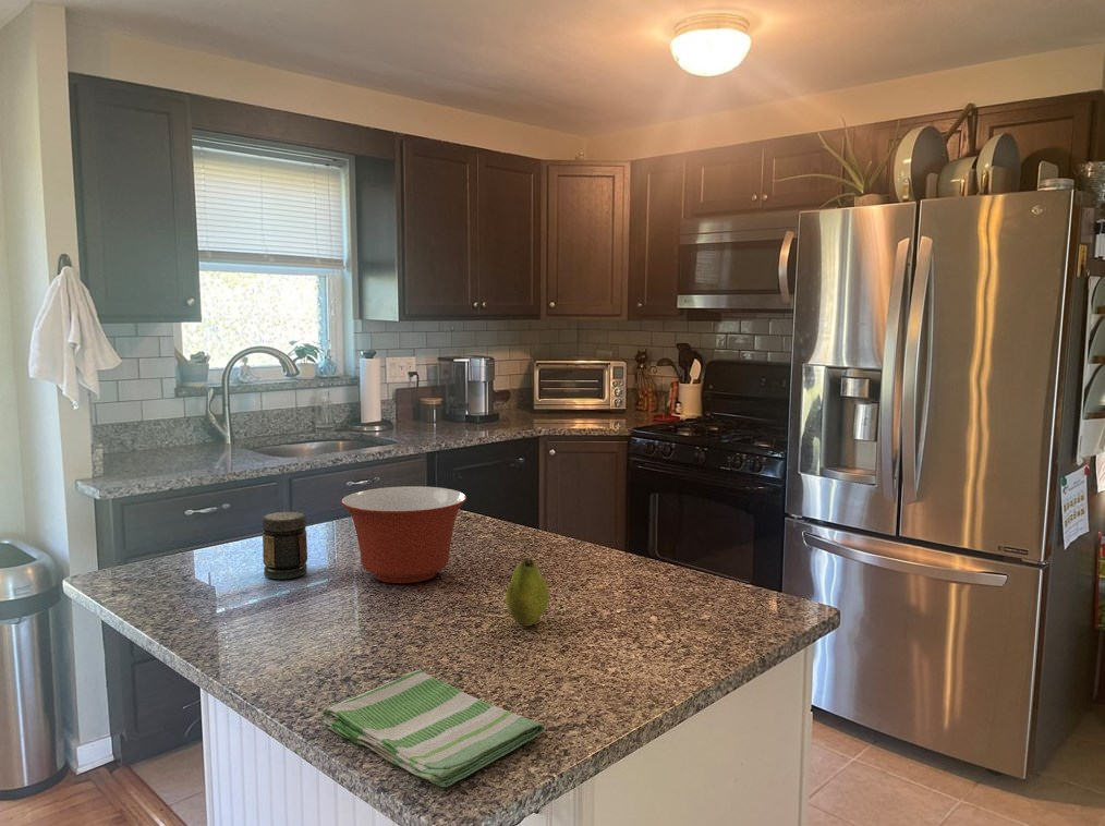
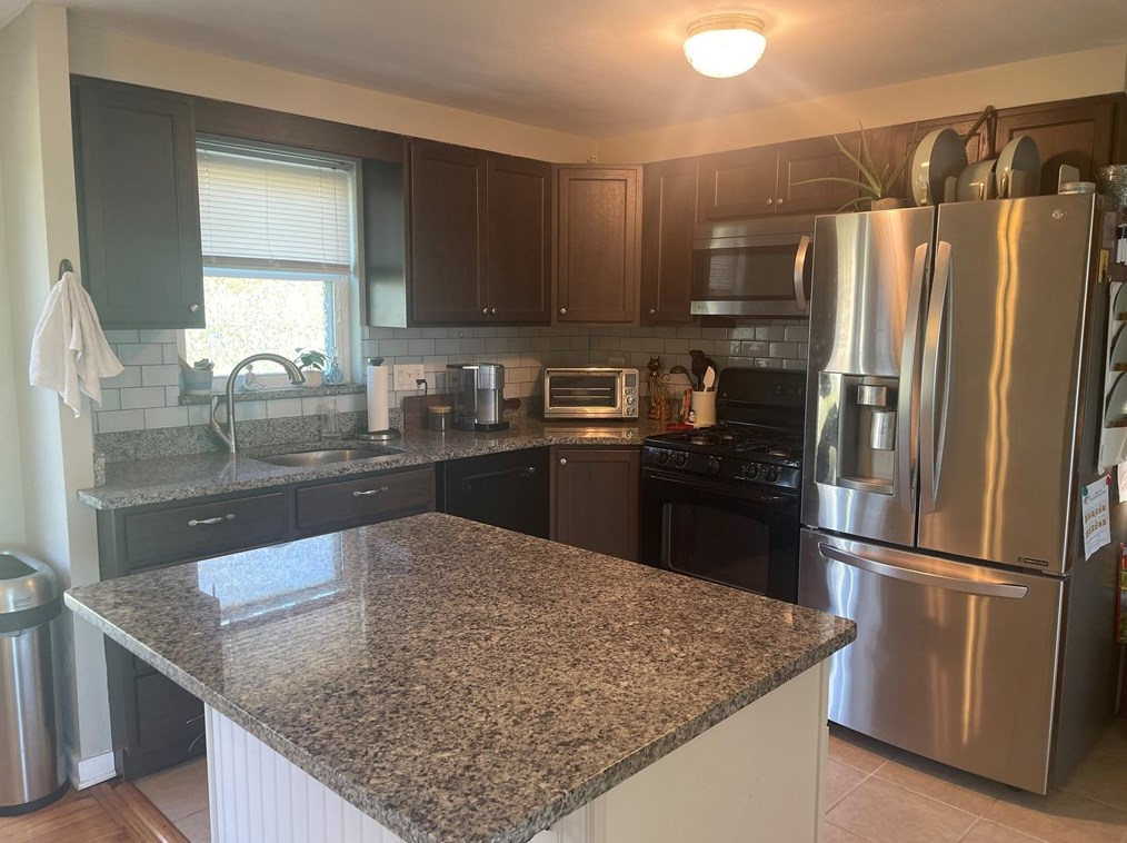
- jar (284, 544)
- mixing bowl (405, 535)
- dish towel (429, 720)
- fruit (526, 590)
